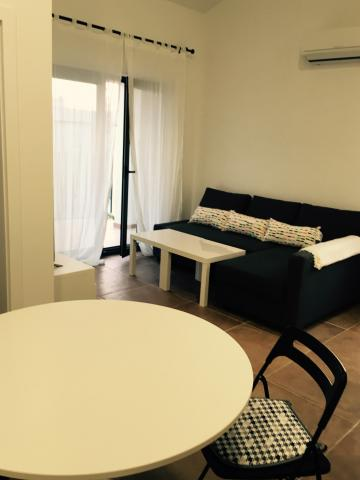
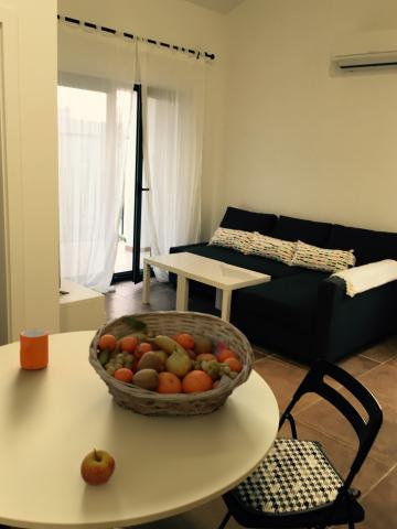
+ mug (34, 350)
+ apple (97, 464)
+ fruit basket (171, 360)
